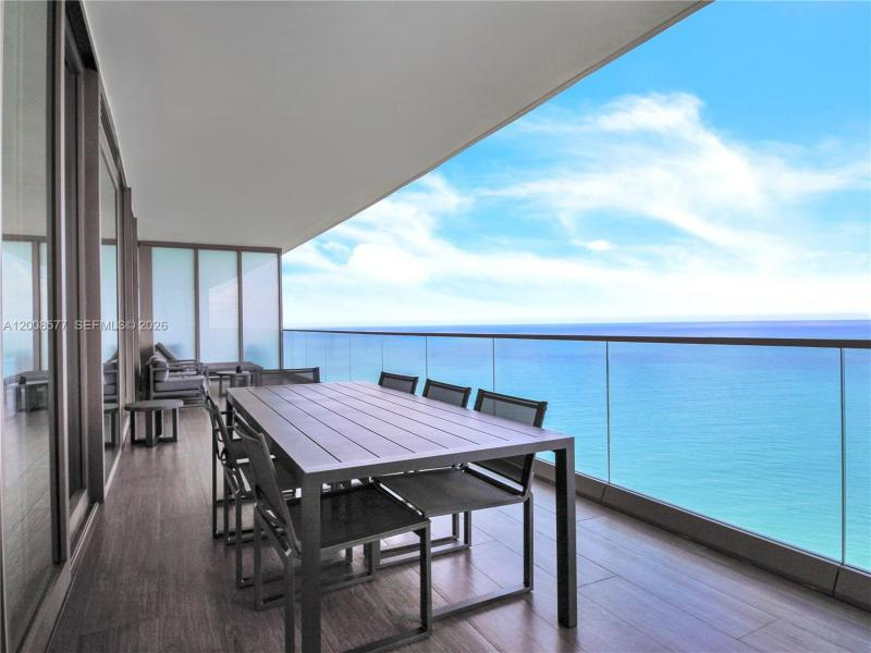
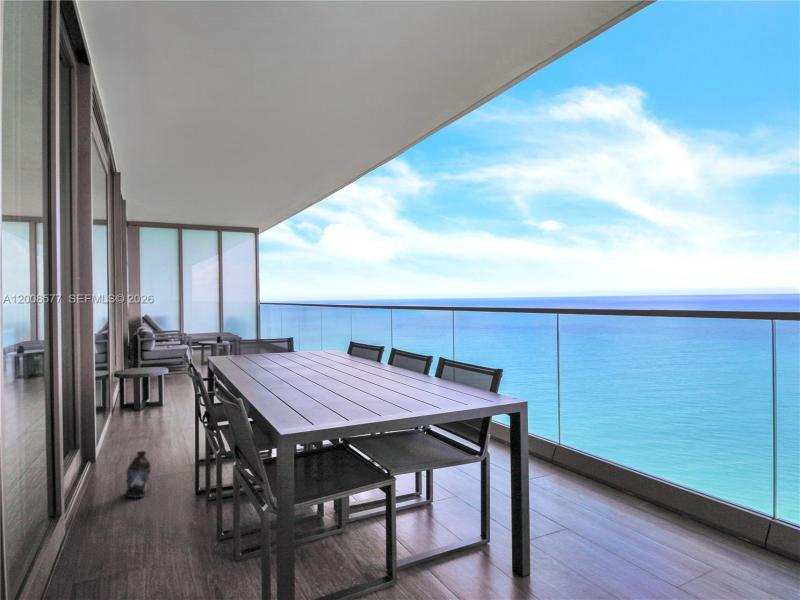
+ lantern (138, 472)
